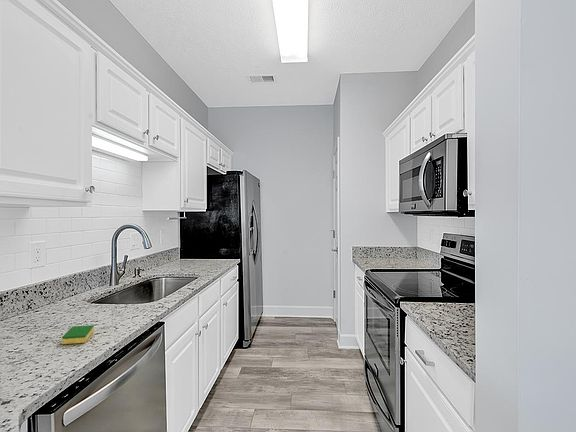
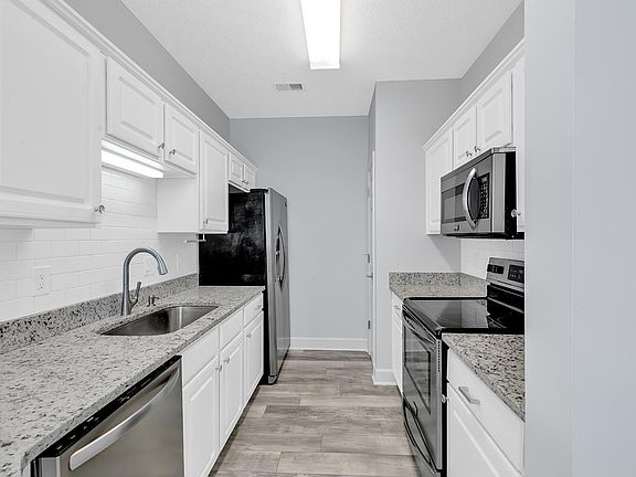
- dish sponge (78, 334)
